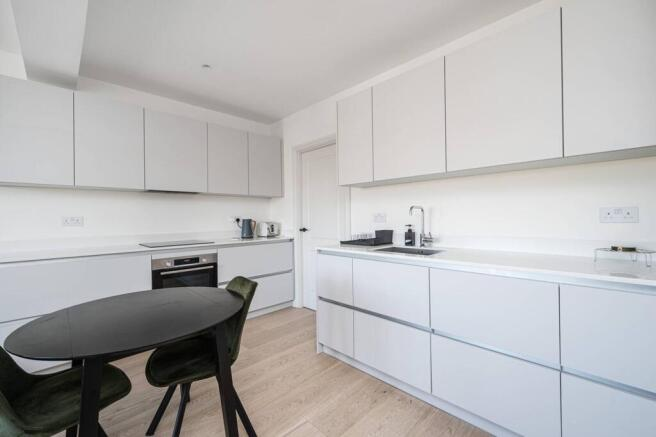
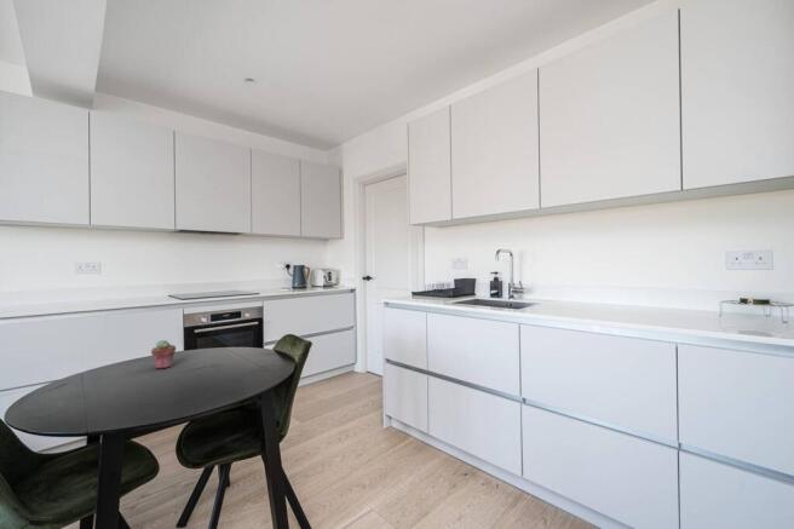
+ potted succulent (163, 352)
